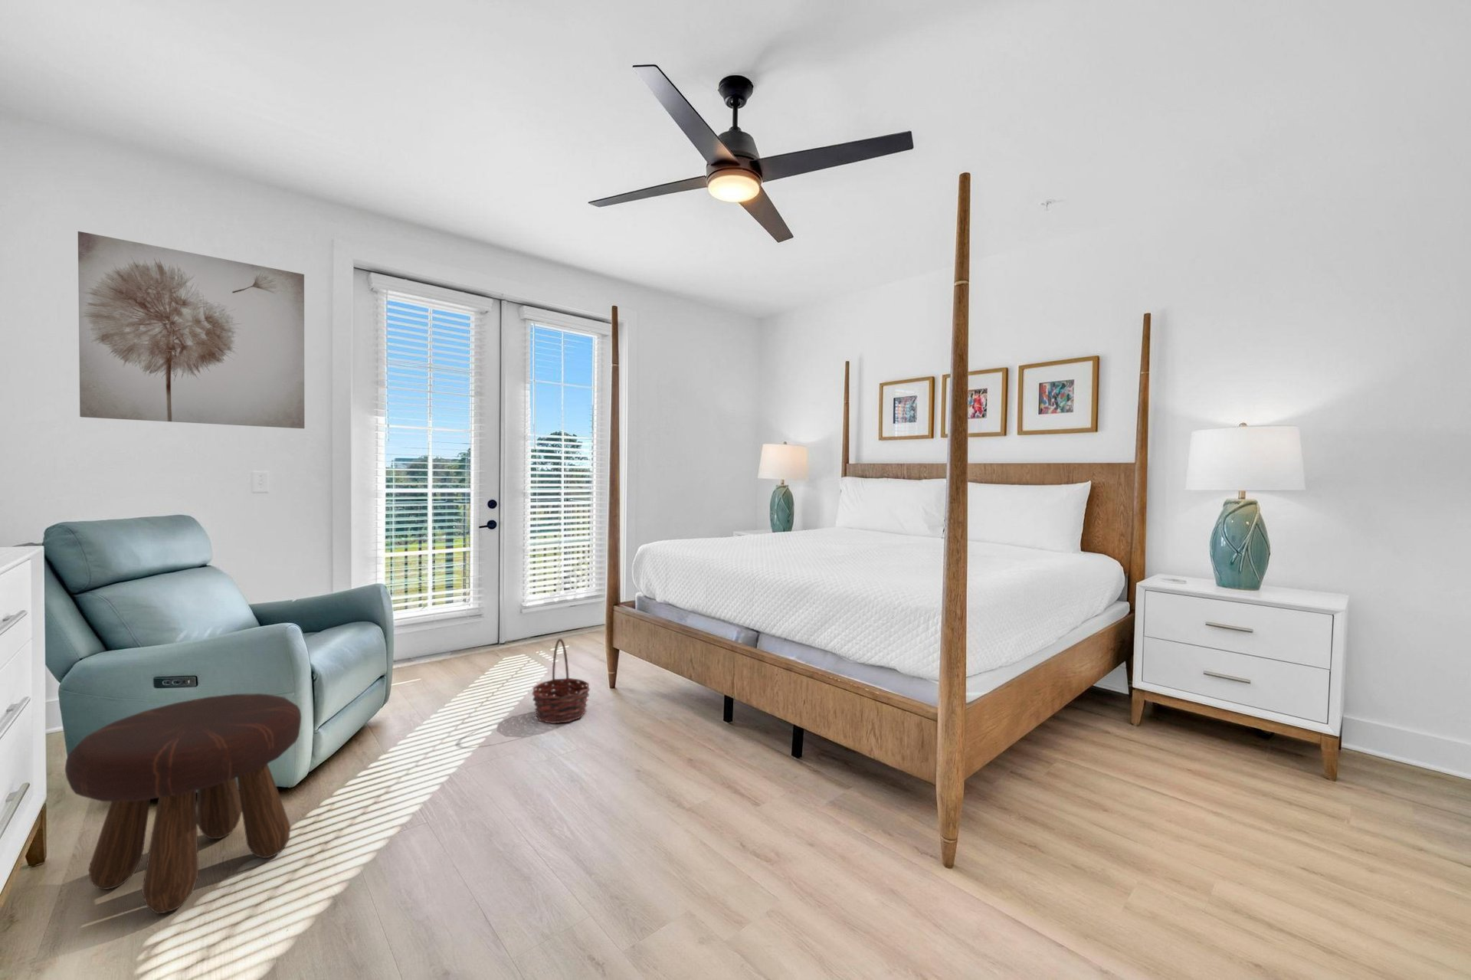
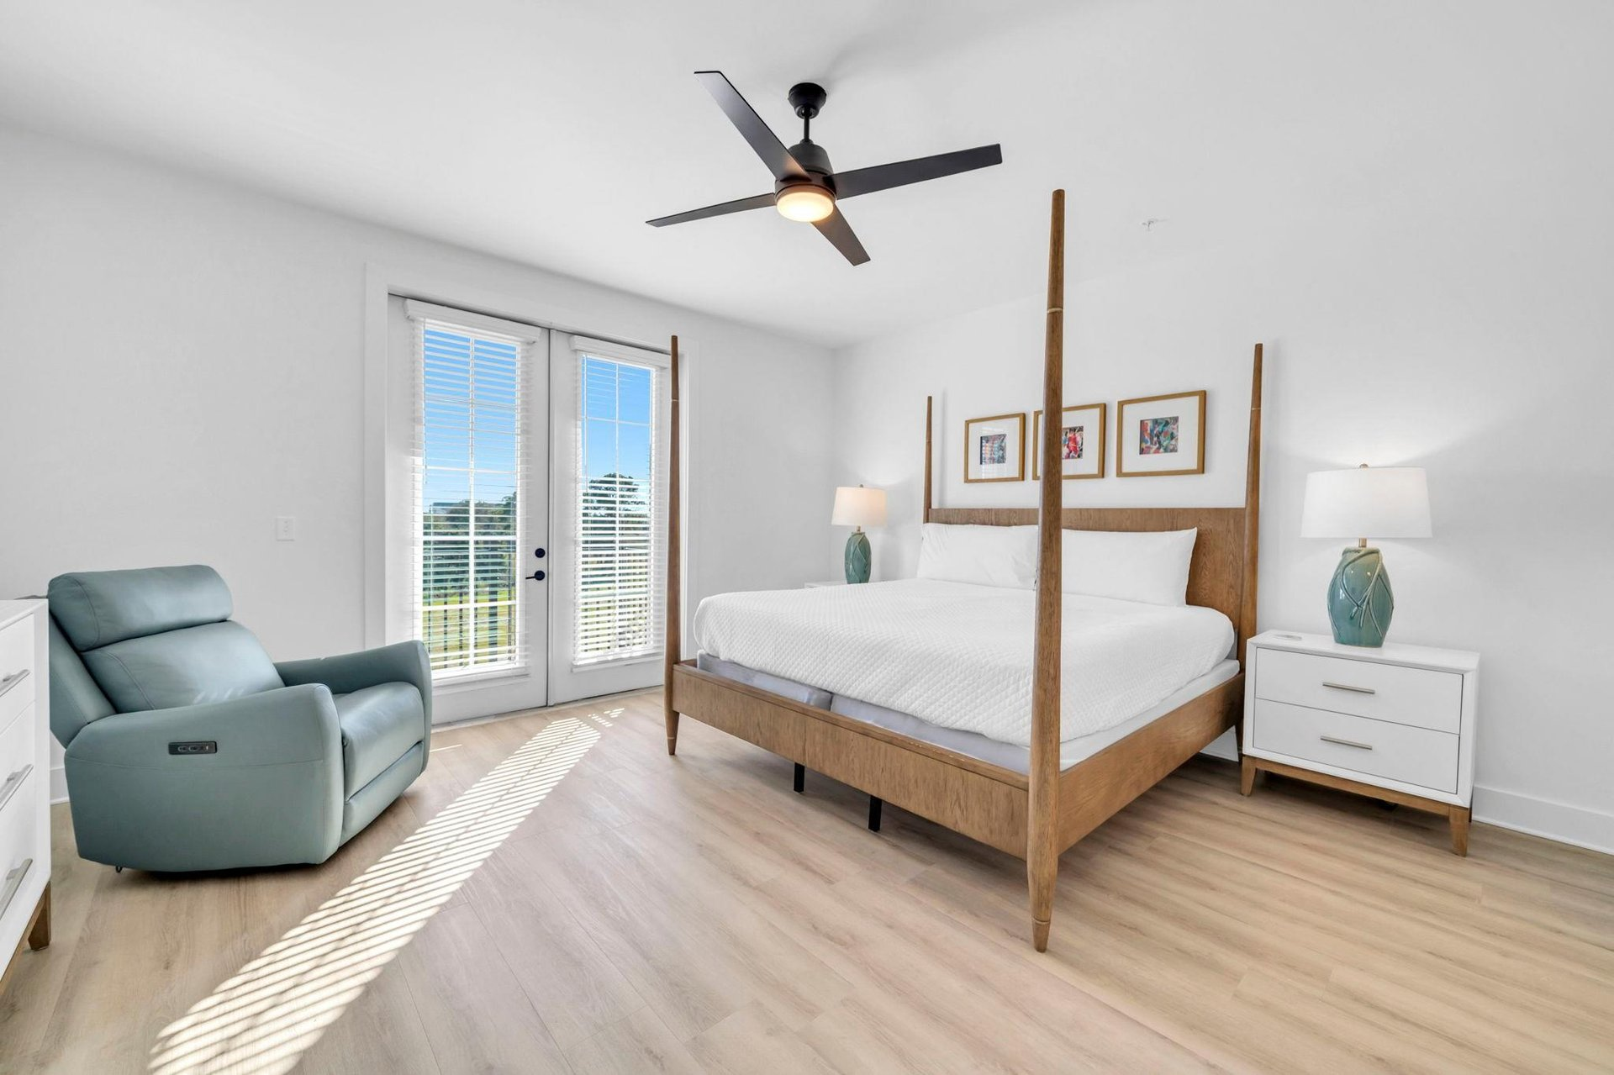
- footstool (195, 794)
- basket (561, 679)
- wall art (201, 339)
